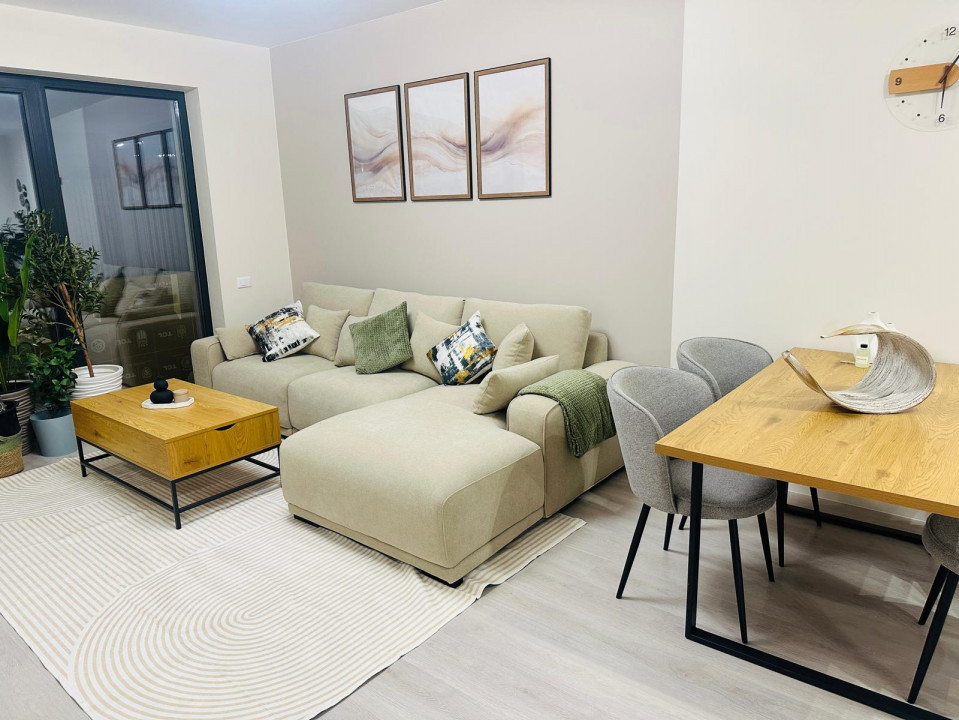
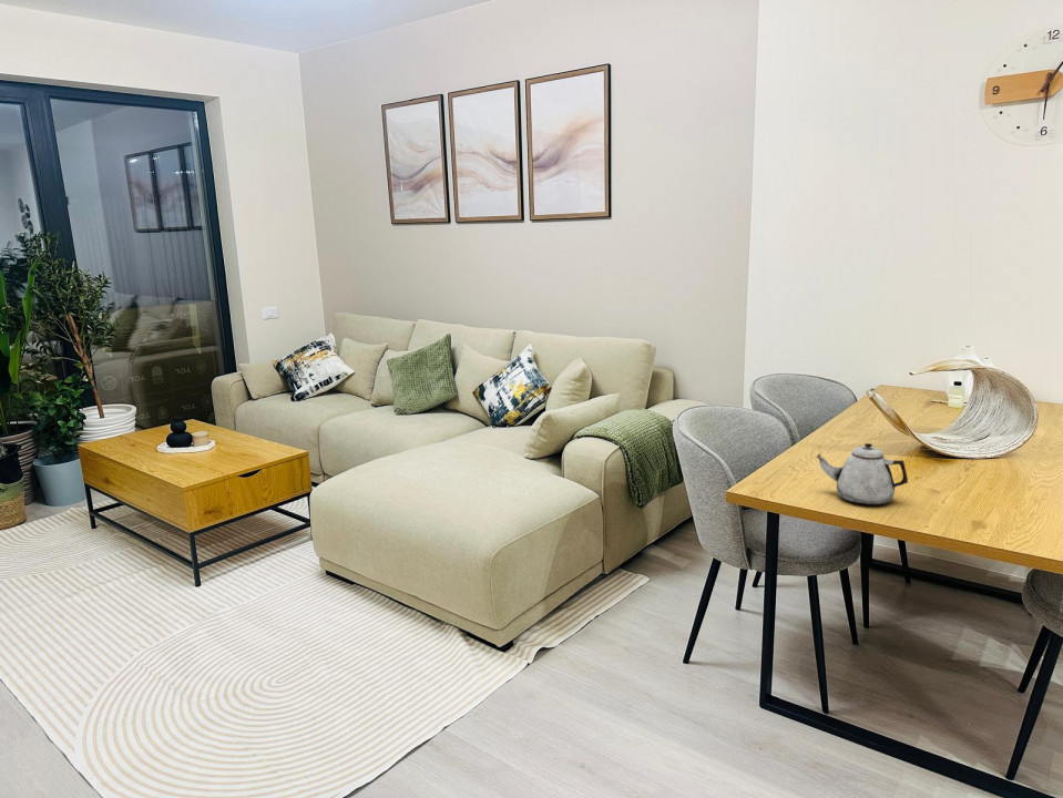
+ teapot (860, 470)
